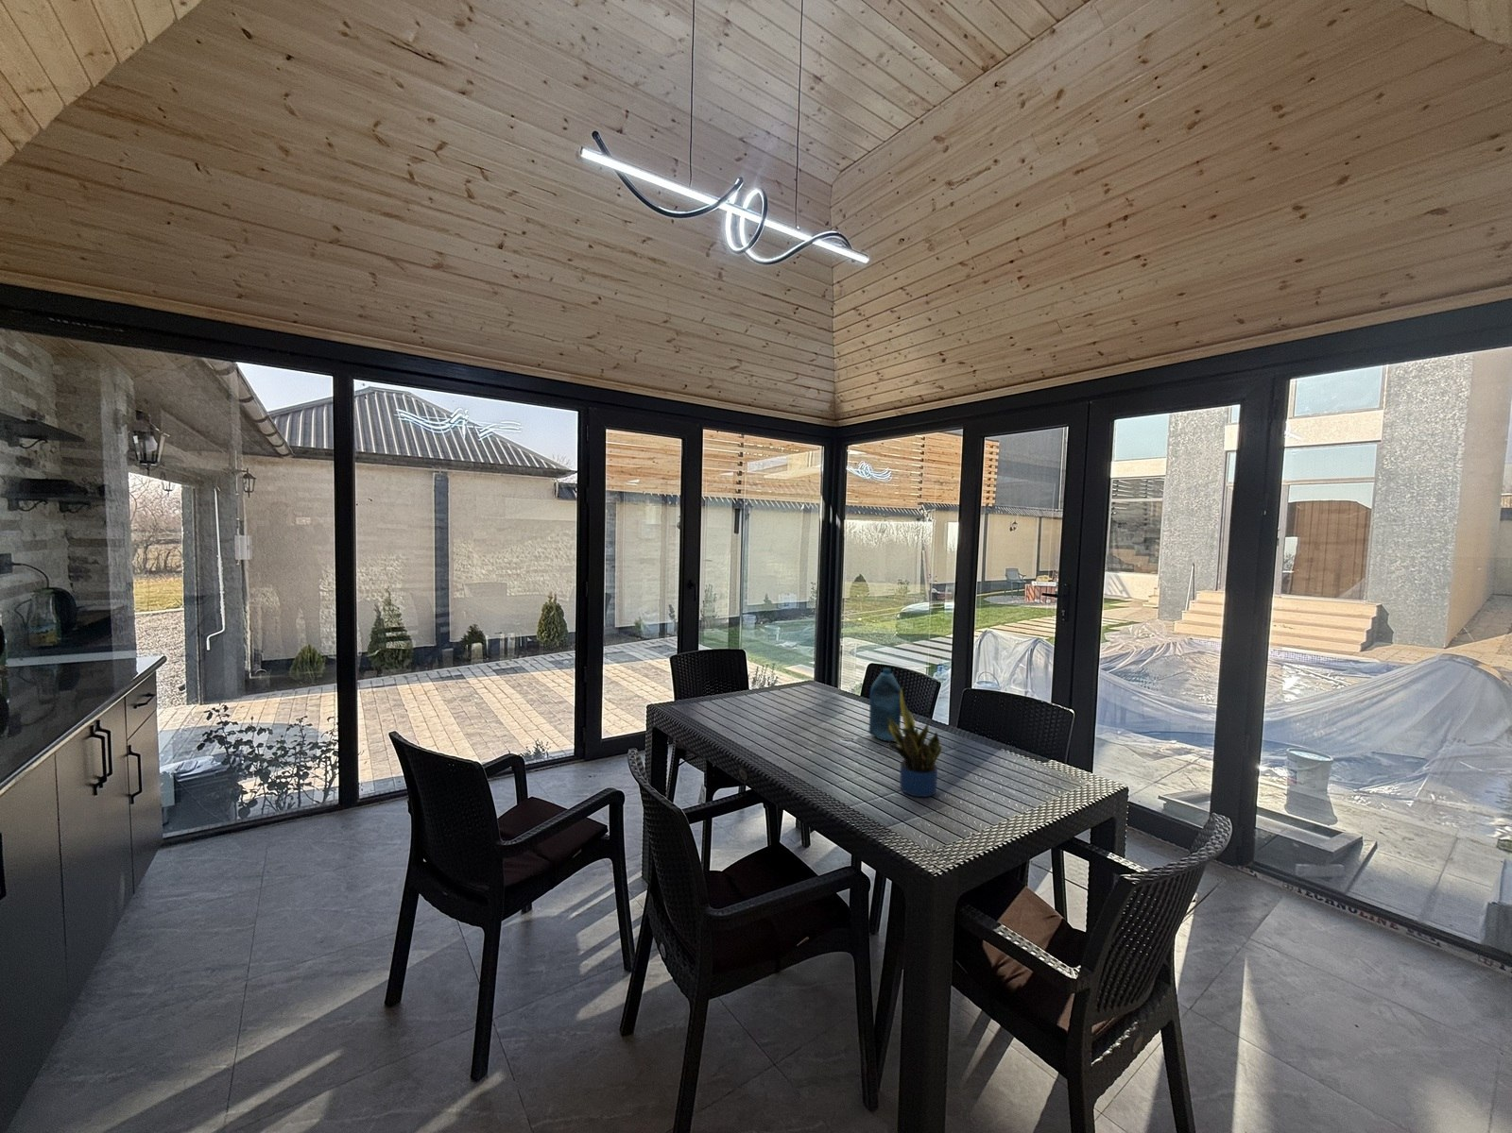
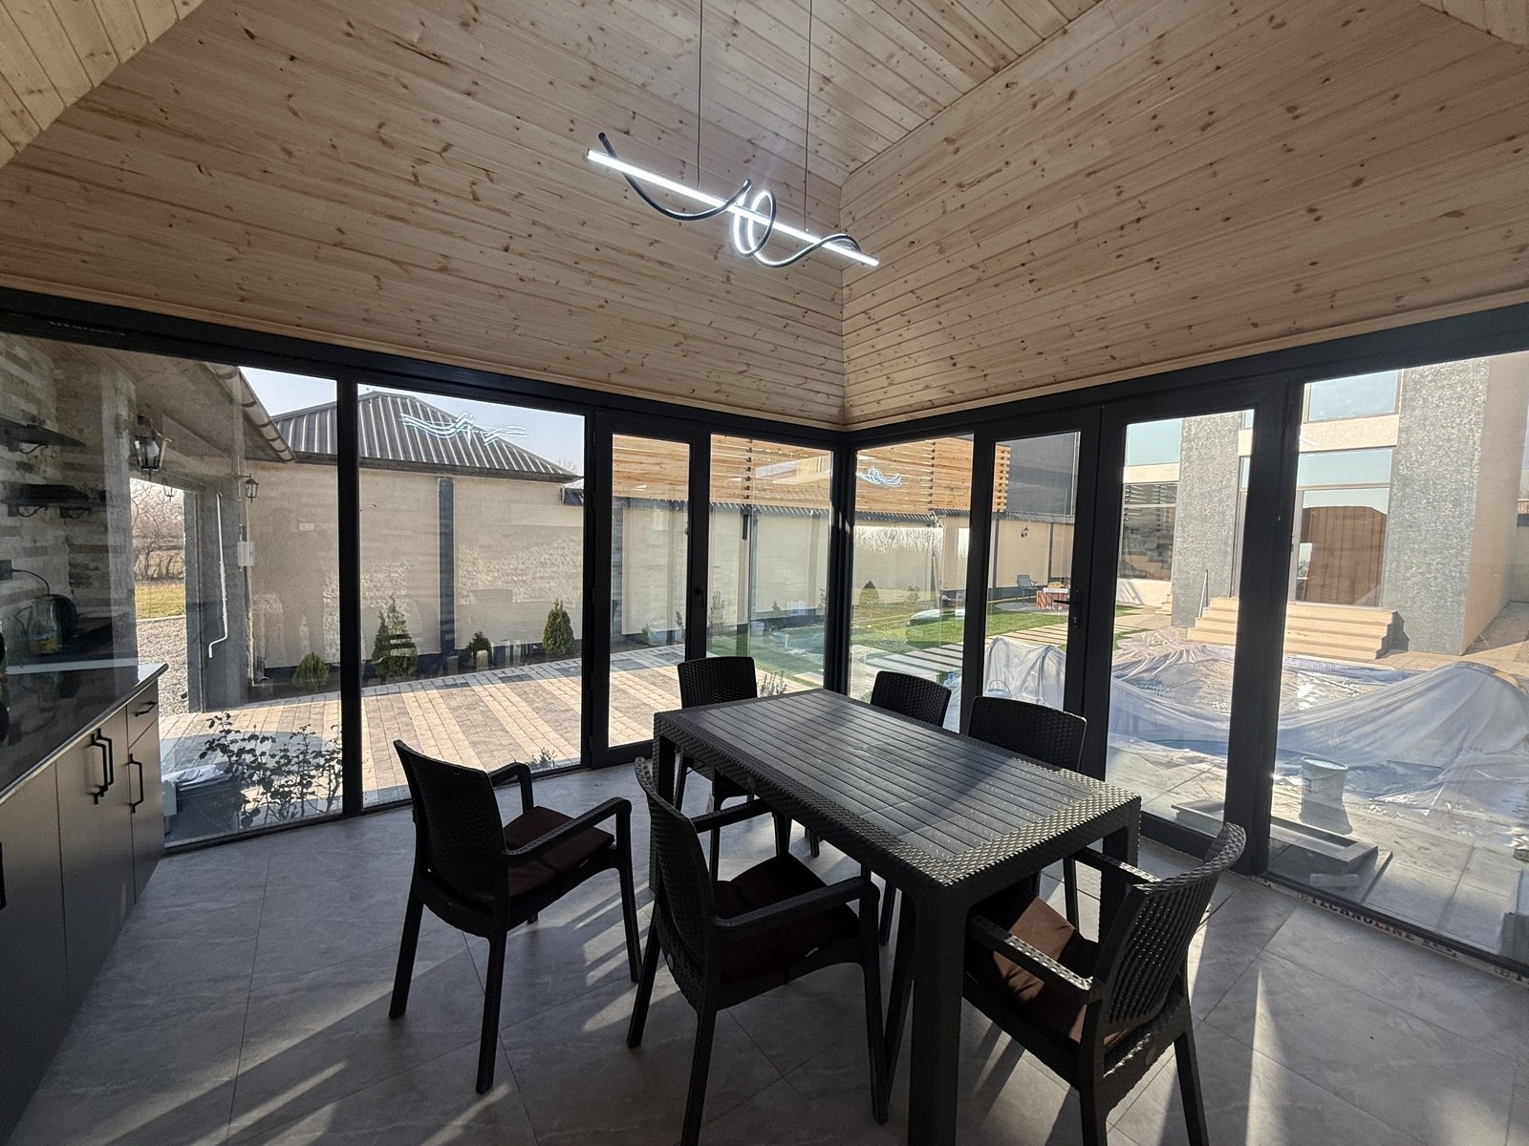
- bottle (885, 703)
- potted plant (910, 740)
